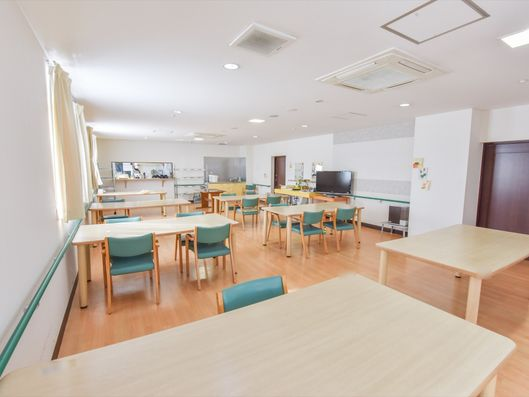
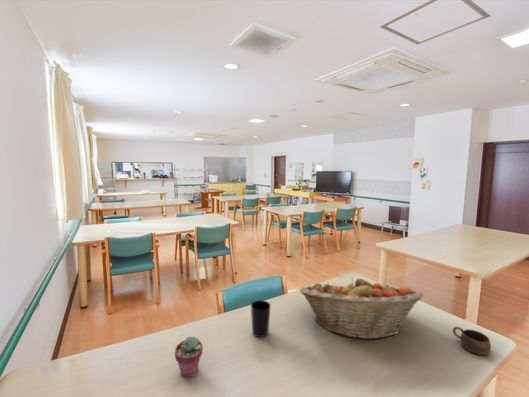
+ potted succulent (189, 354)
+ cup (260, 319)
+ fruit basket (357, 300)
+ cup (471, 339)
